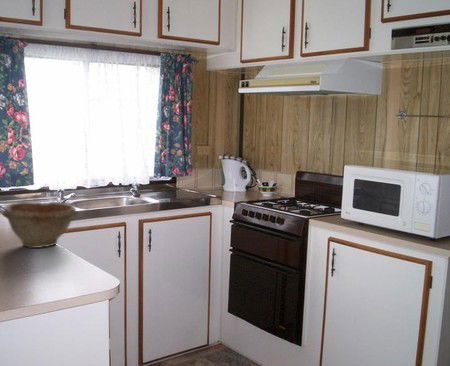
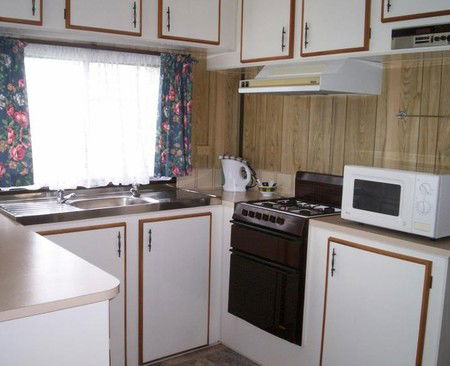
- bowl (41, 224)
